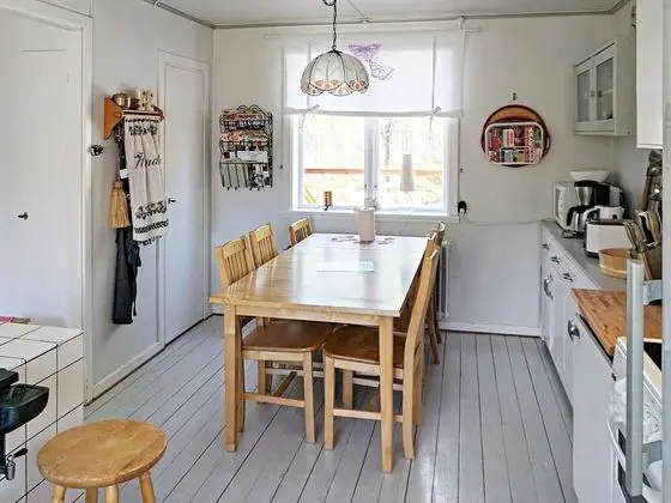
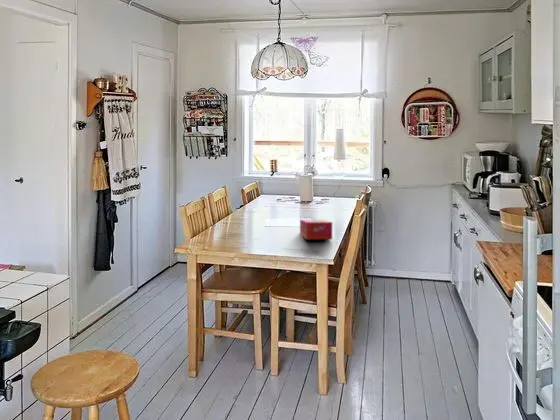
+ tissue box (315, 229)
